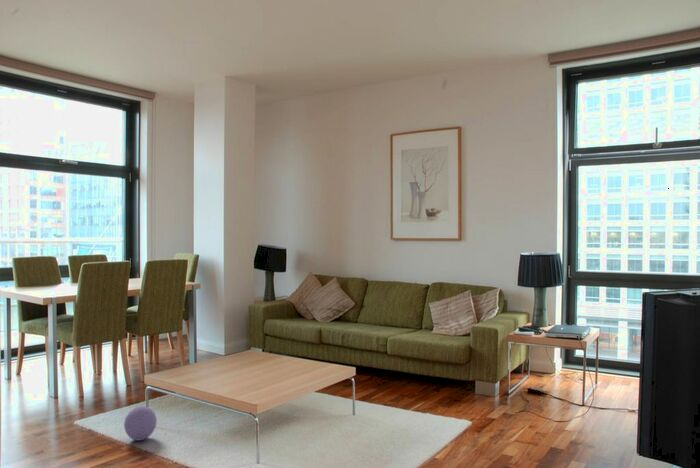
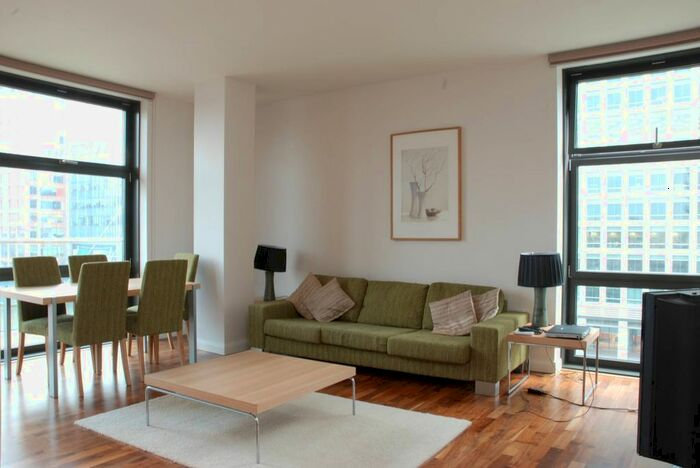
- ball (140, 423)
